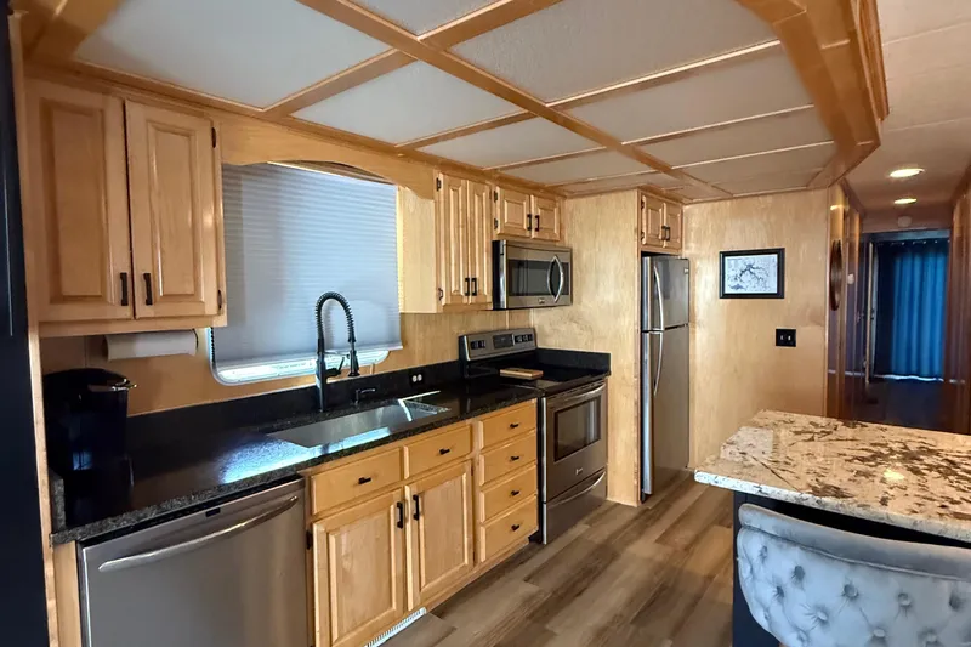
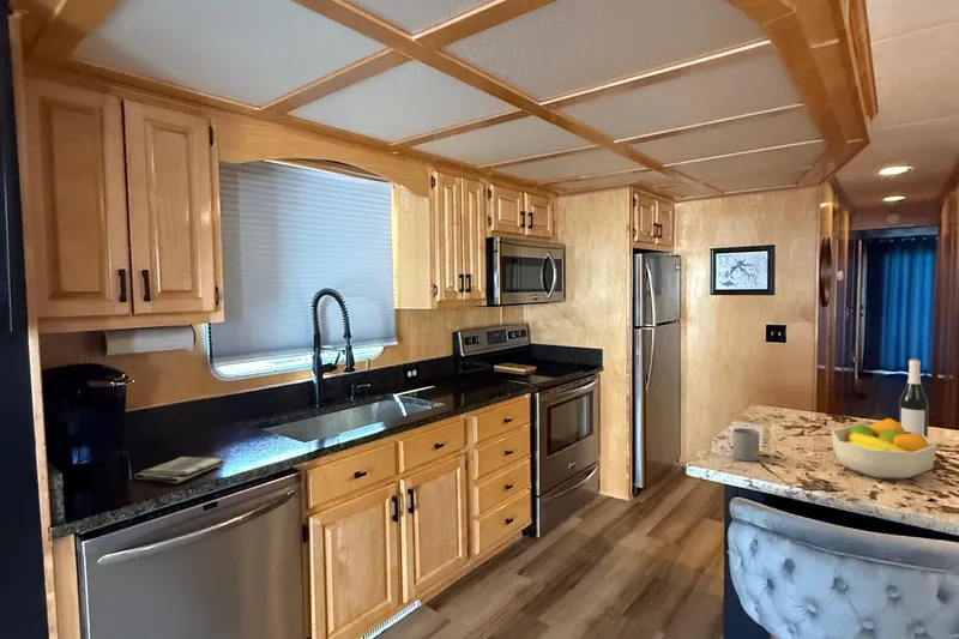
+ mug (747, 442)
+ dish towel (180, 466)
+ fruit bowl (880, 445)
+ wine bottle (913, 402)
